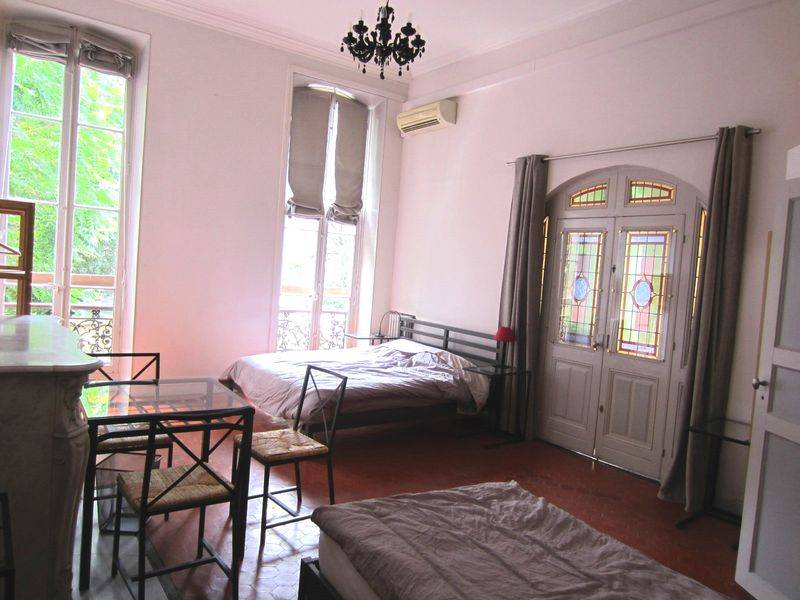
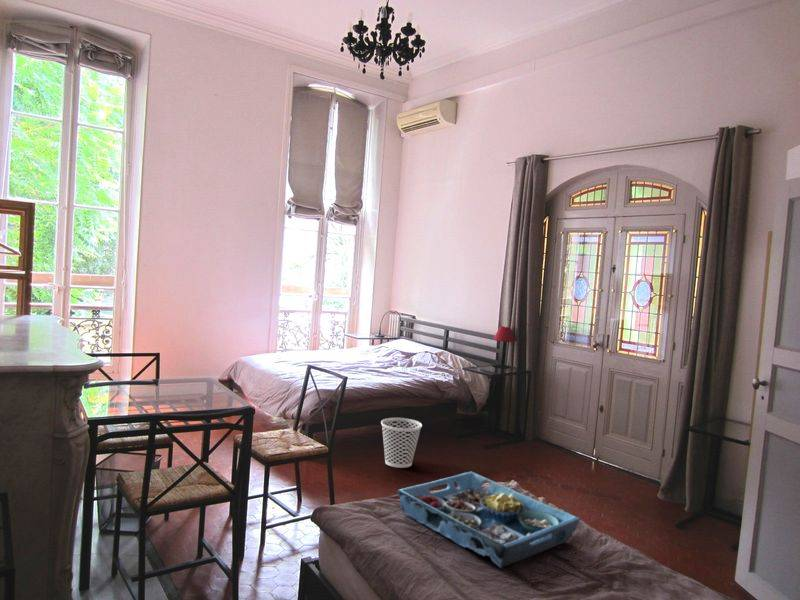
+ serving tray (485, 512)
+ wastebasket (400, 443)
